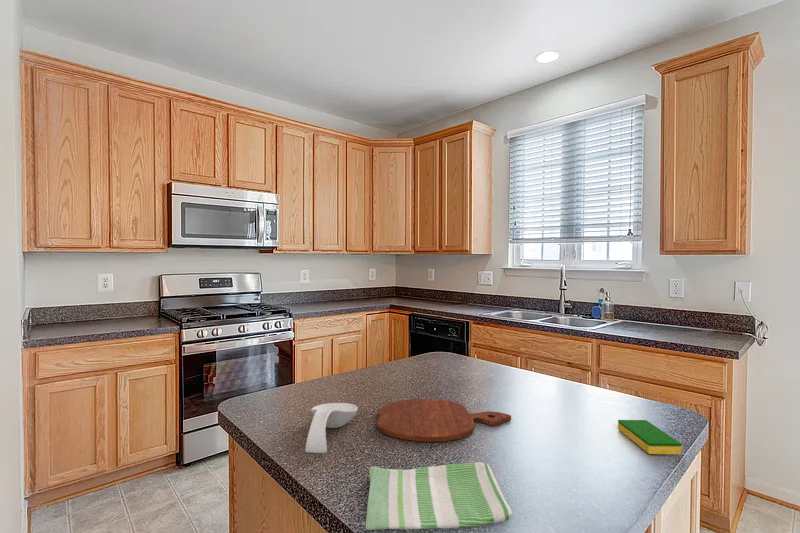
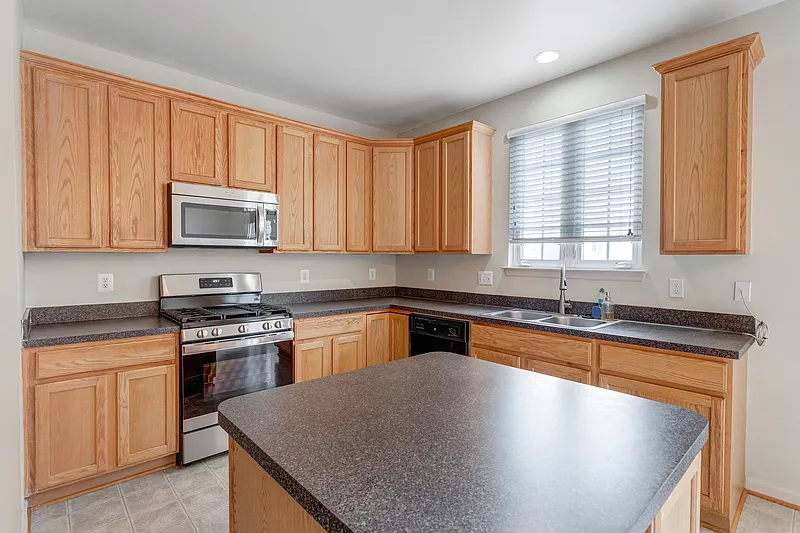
- spoon rest (329, 417)
- dish towel (434, 492)
- dish sponge (647, 435)
- cutting board (444, 417)
